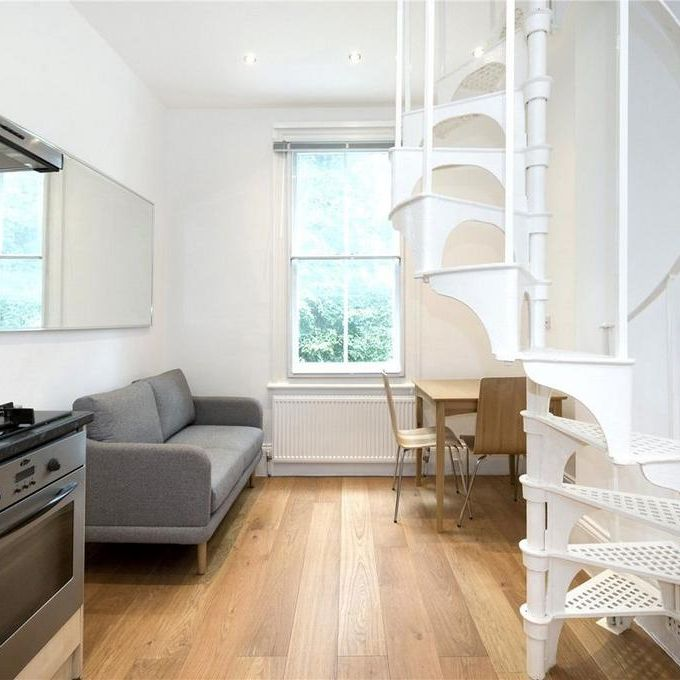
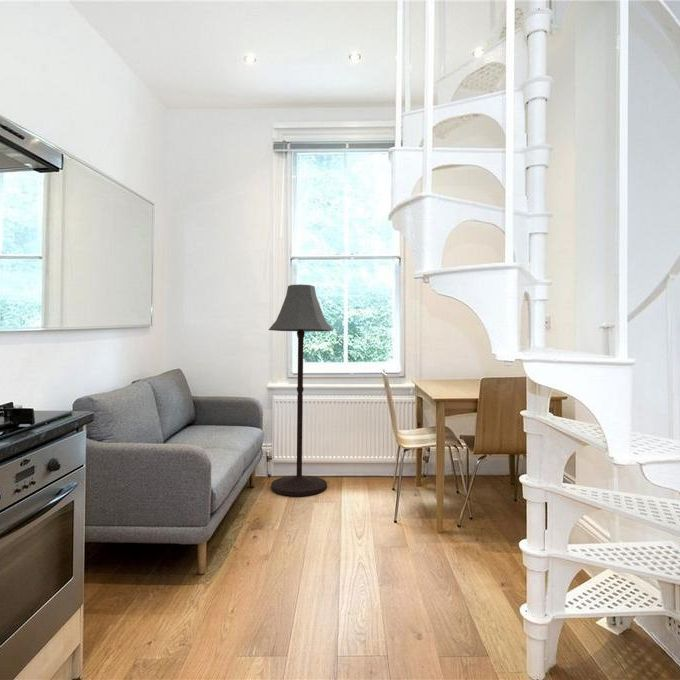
+ floor lamp (300, 386)
